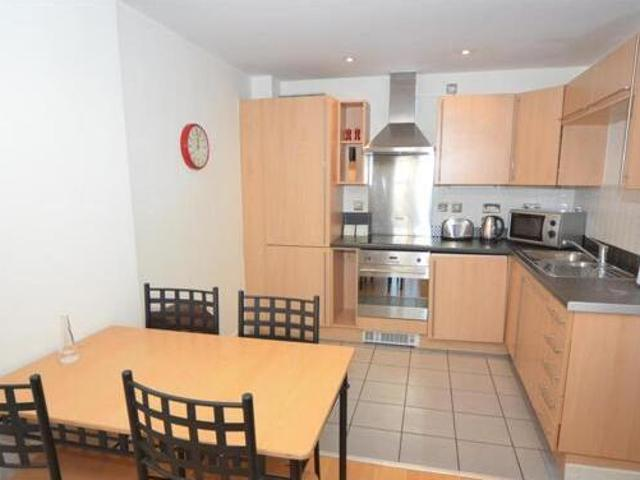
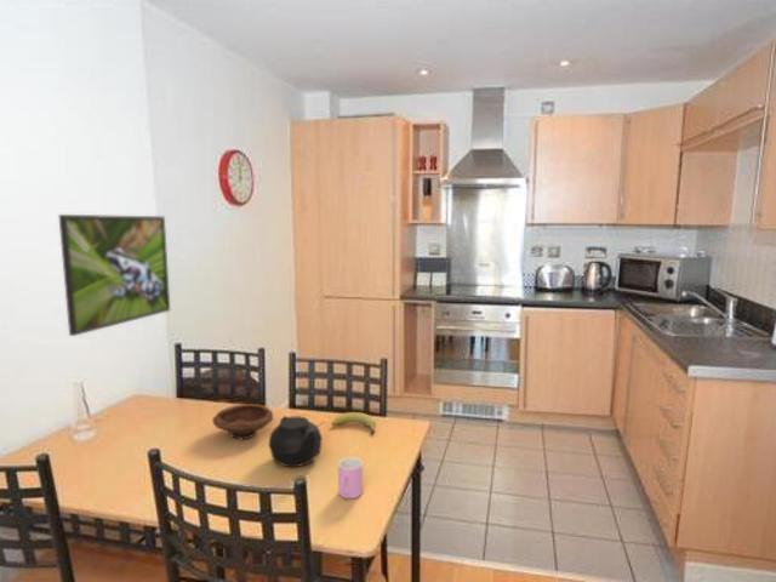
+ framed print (121, 269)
+ teapot (298, 443)
+ cup (348, 480)
+ fruit (356, 421)
+ bowl (244, 423)
